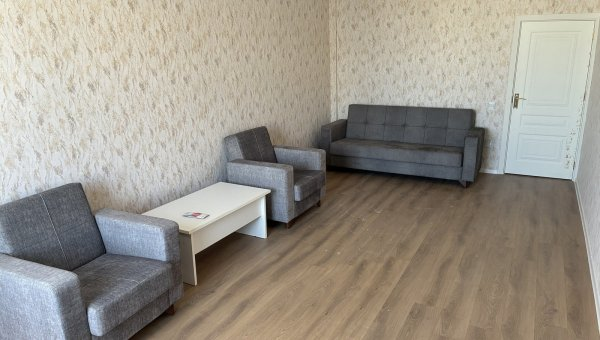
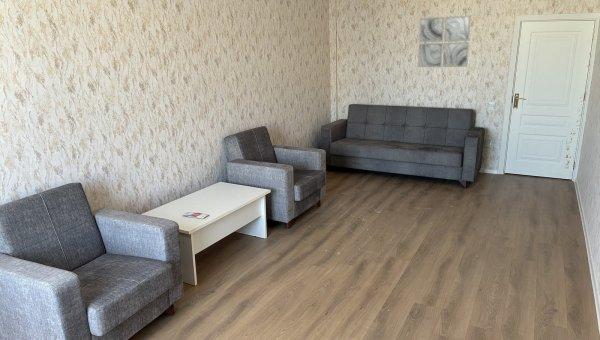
+ wall art (442, 41)
